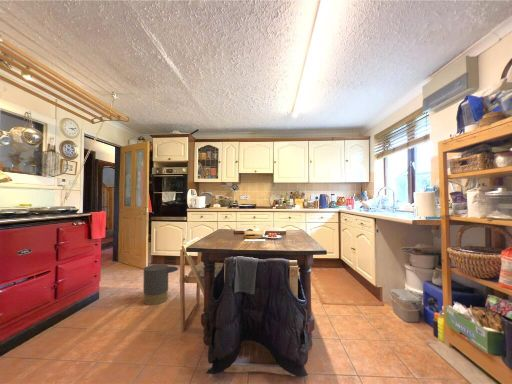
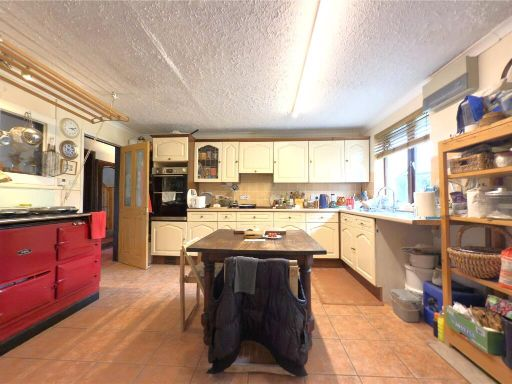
- trash can (161, 282)
